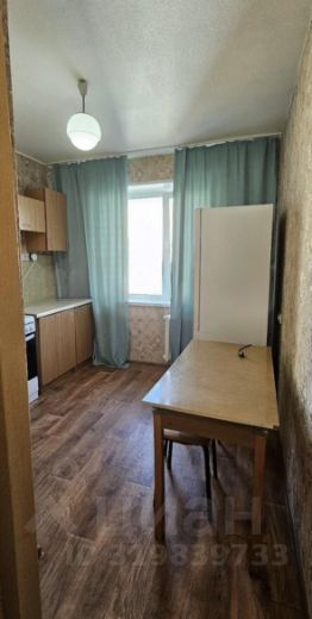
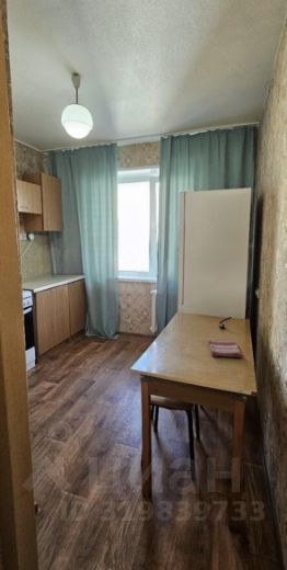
+ dish towel (223, 347)
